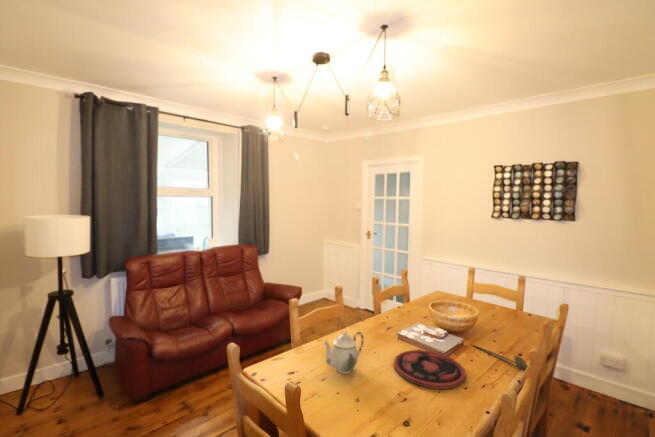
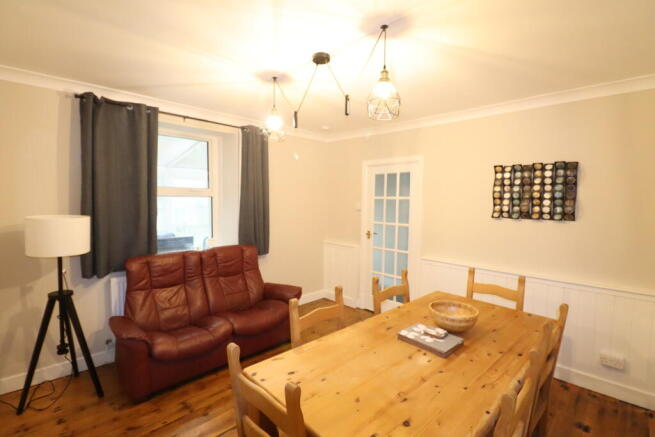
- spoon (495, 353)
- teapot (343, 350)
- plate (428, 366)
